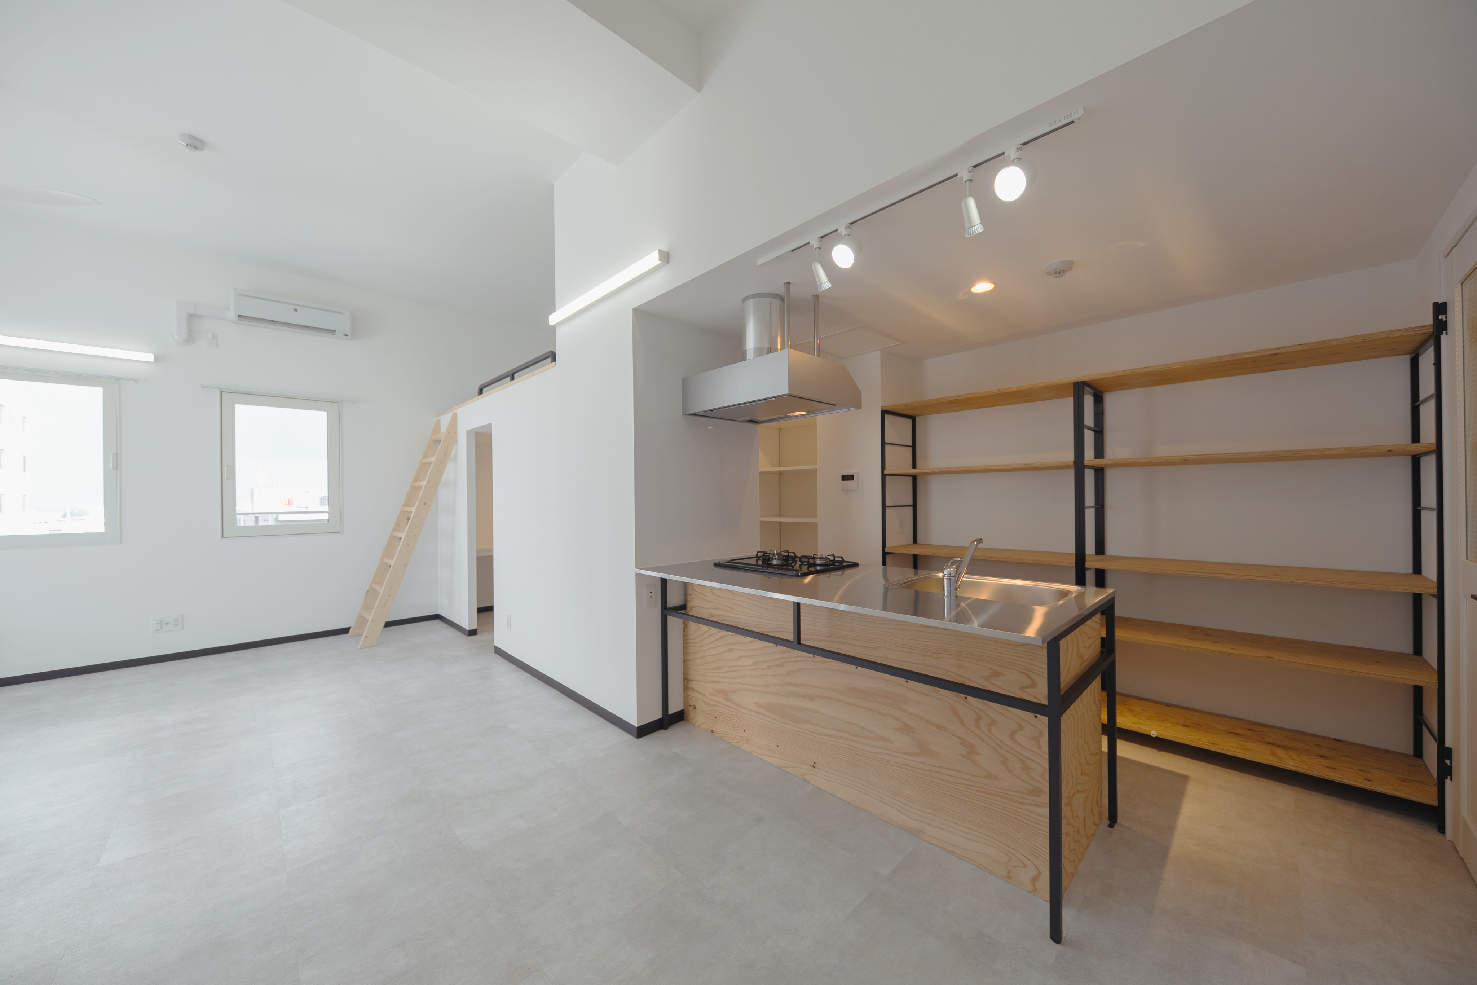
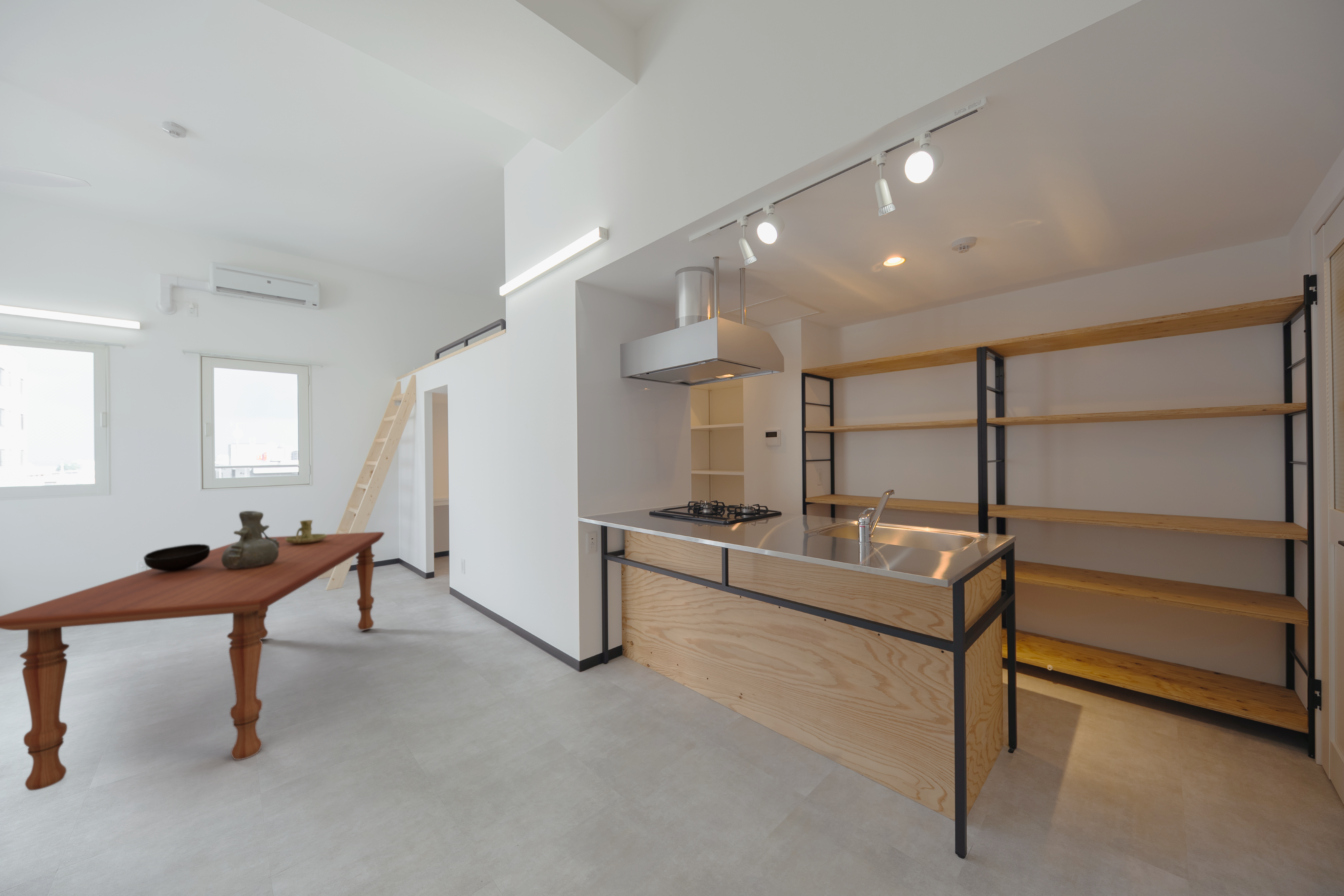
+ vase (250, 538)
+ dining table (254, 622)
+ candle holder (305, 532)
+ bowl (178, 558)
